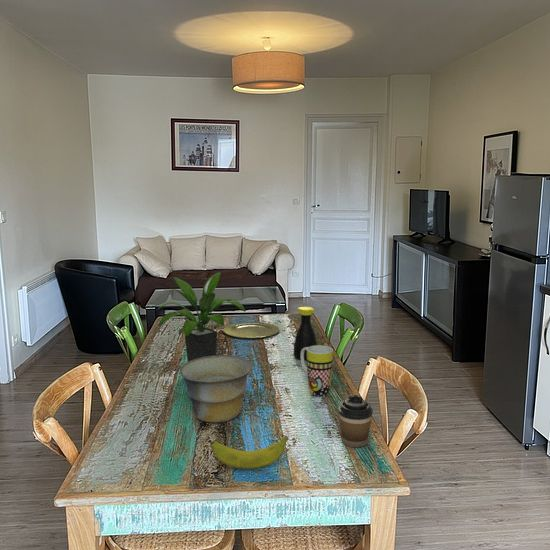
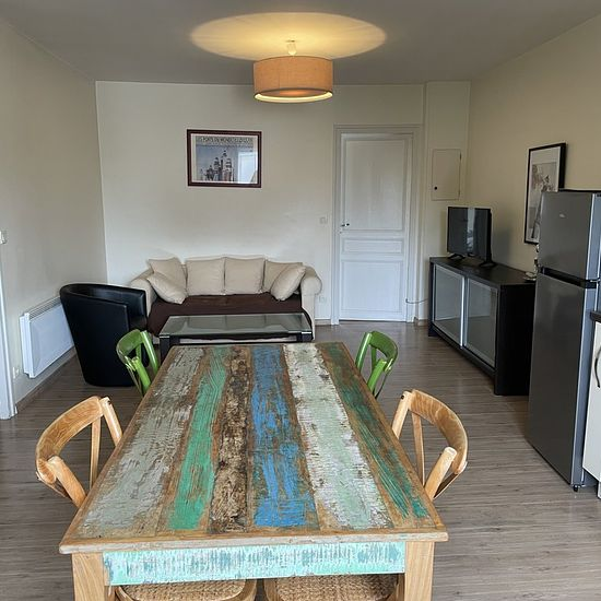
- banana (250, 453)
- bowl (217, 390)
- potted plant (201, 325)
- coffee cup (355, 420)
- plate (251, 329)
- bottle (305, 332)
- mug (314, 369)
